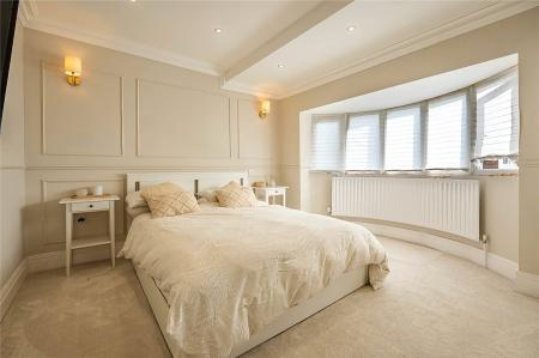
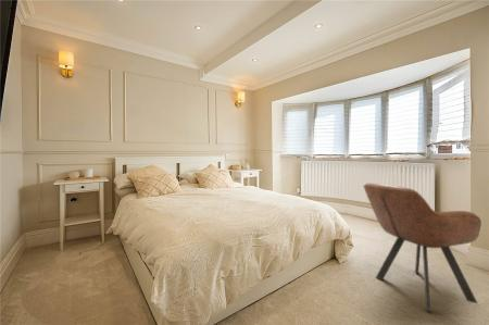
+ armchair (415, 237)
